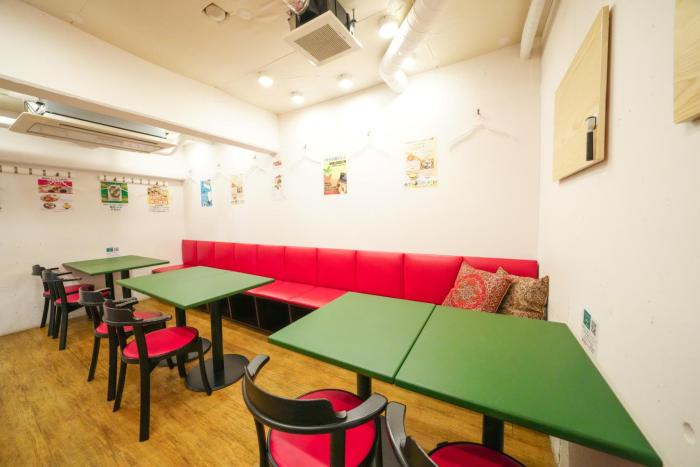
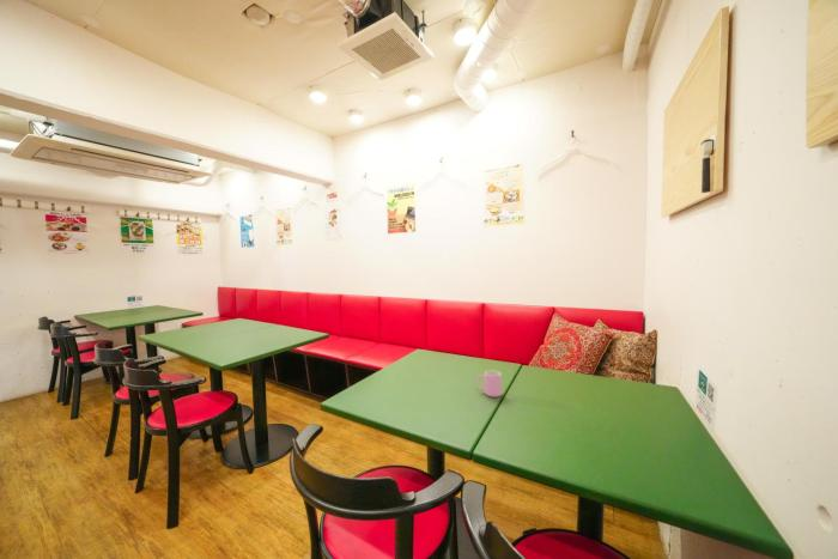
+ cup (488, 382)
